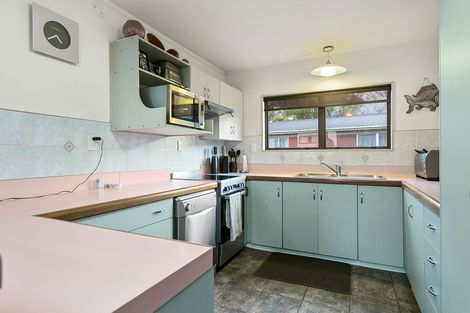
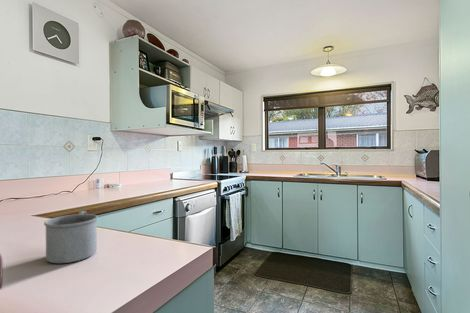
+ mug (73, 235)
